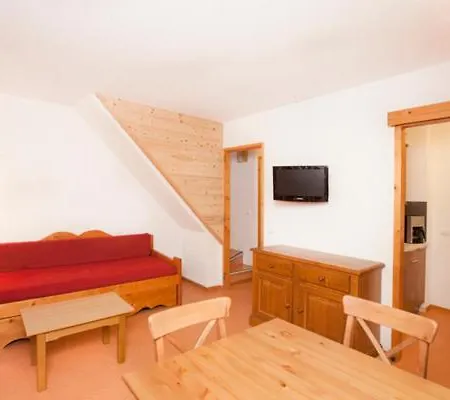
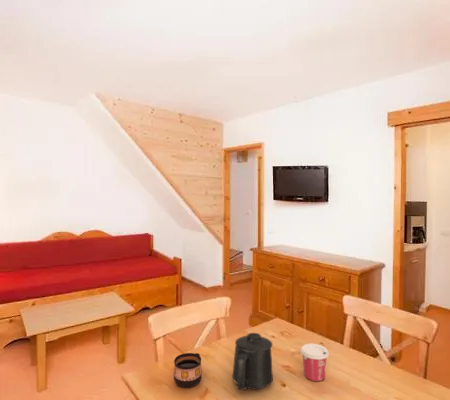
+ cup (314, 362)
+ mug (253, 361)
+ cup (189, 370)
